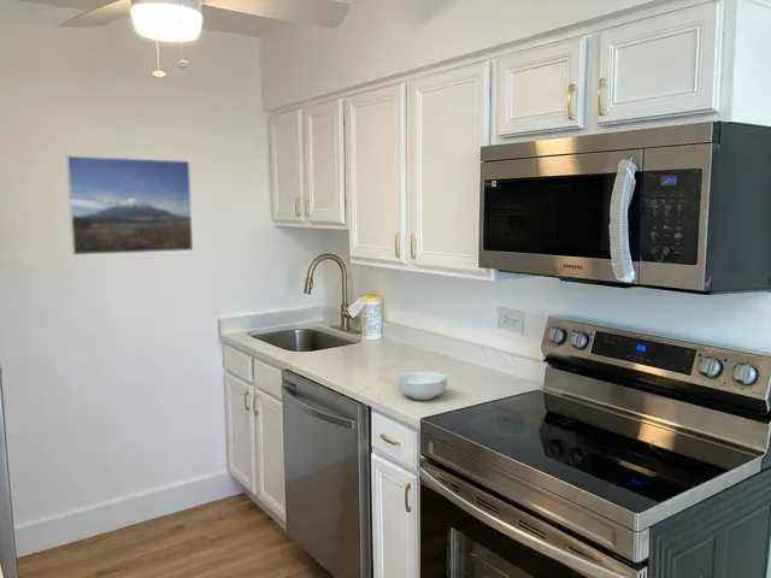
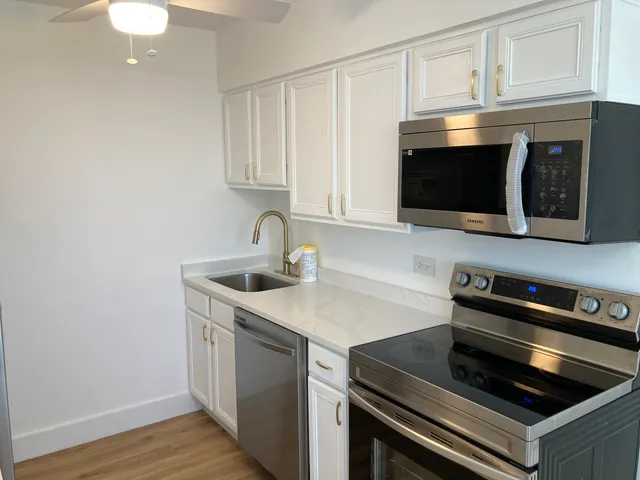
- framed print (133, 206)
- cereal bowl (422, 387)
